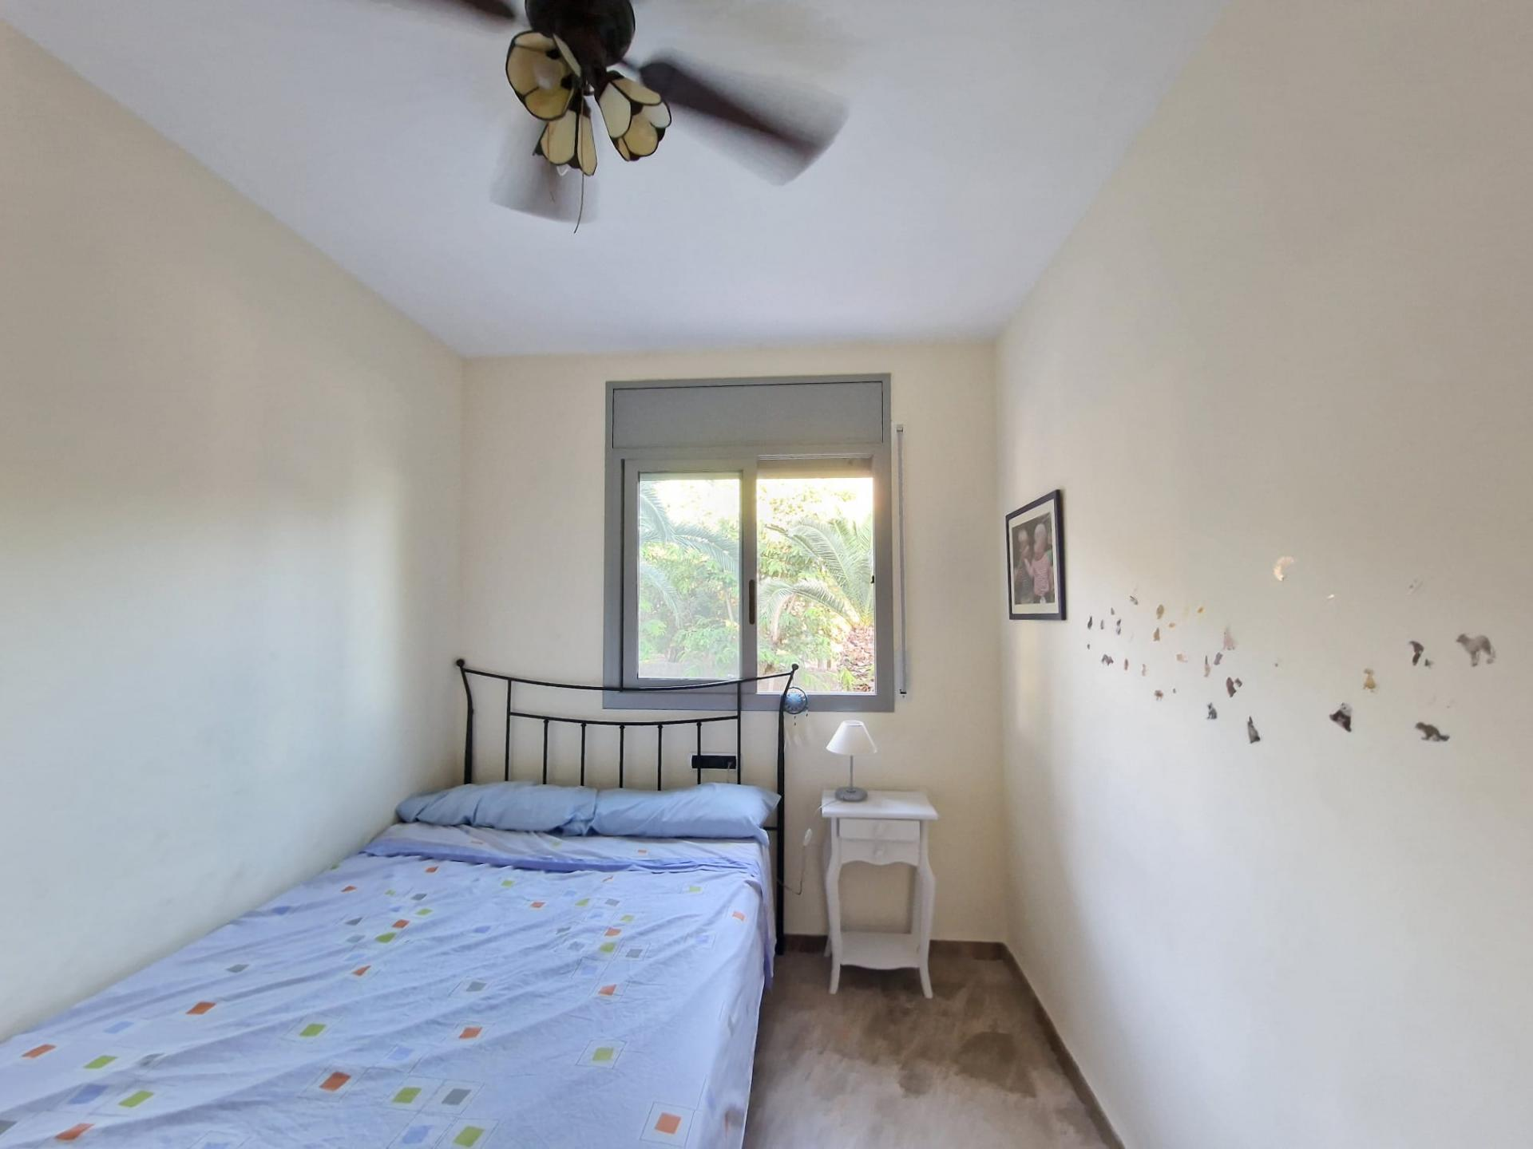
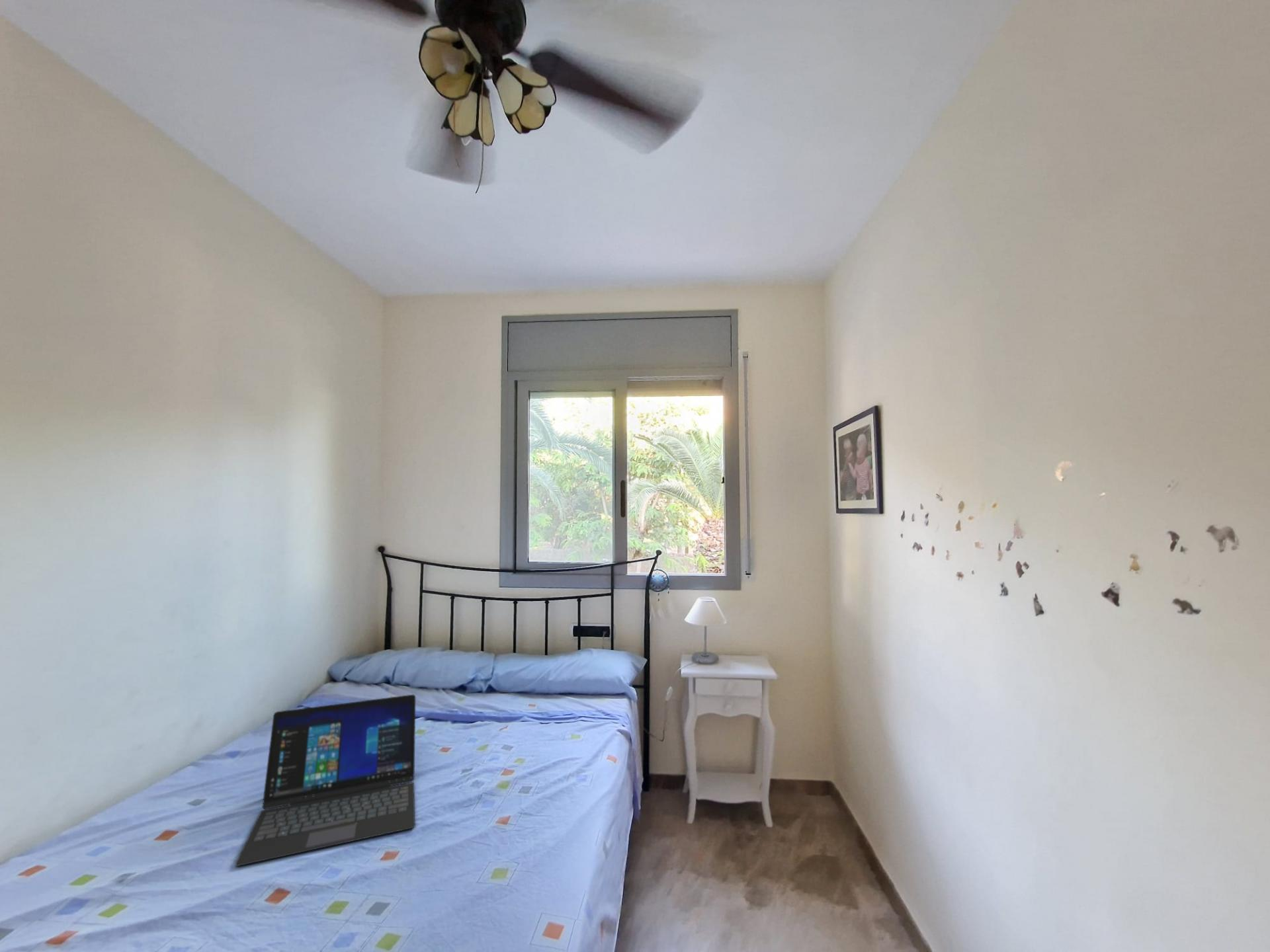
+ laptop (340, 766)
